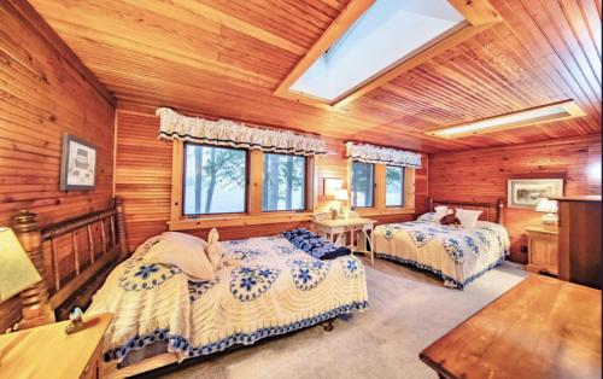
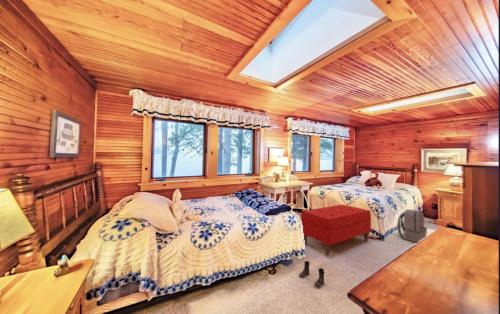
+ boots (309, 271)
+ bench (336, 226)
+ backpack (411, 224)
